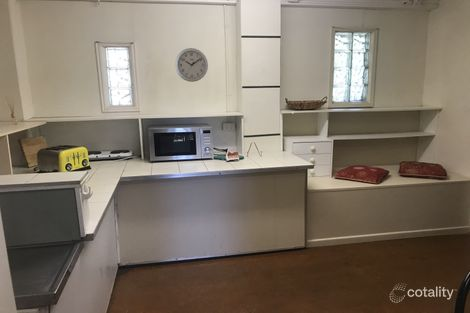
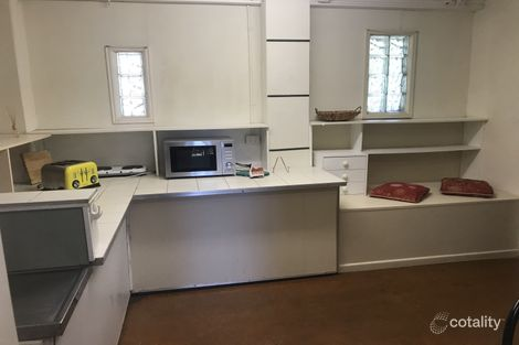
- wall clock (191, 65)
